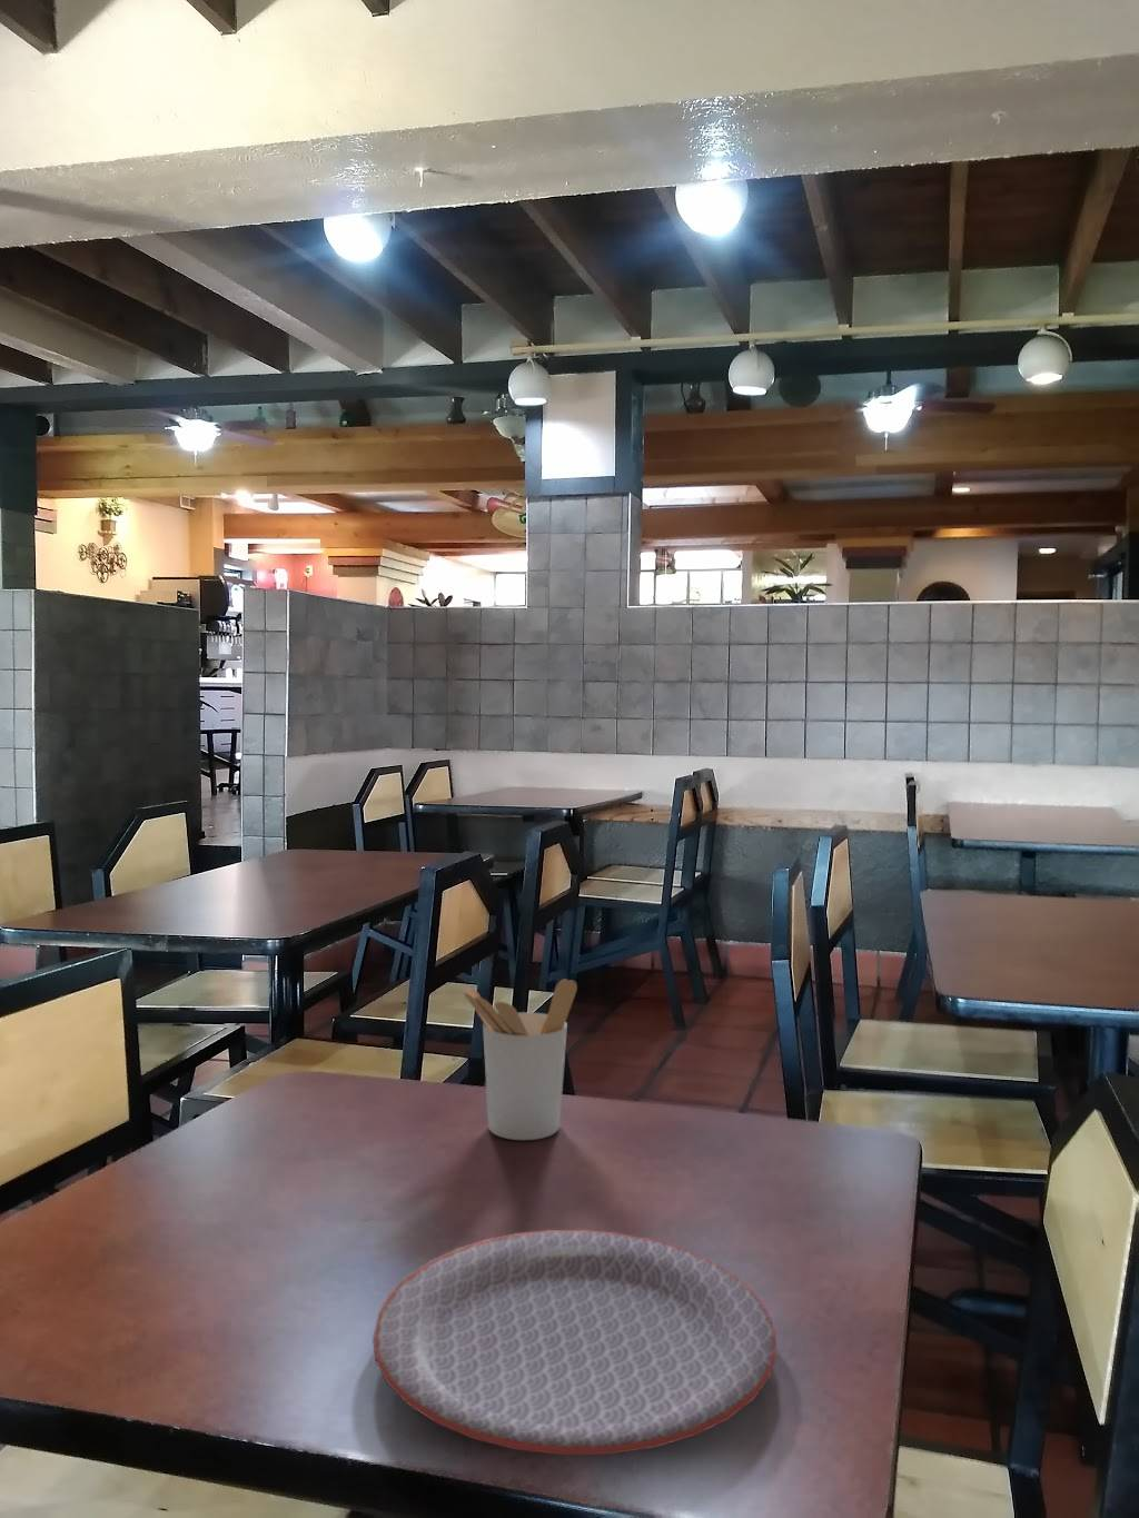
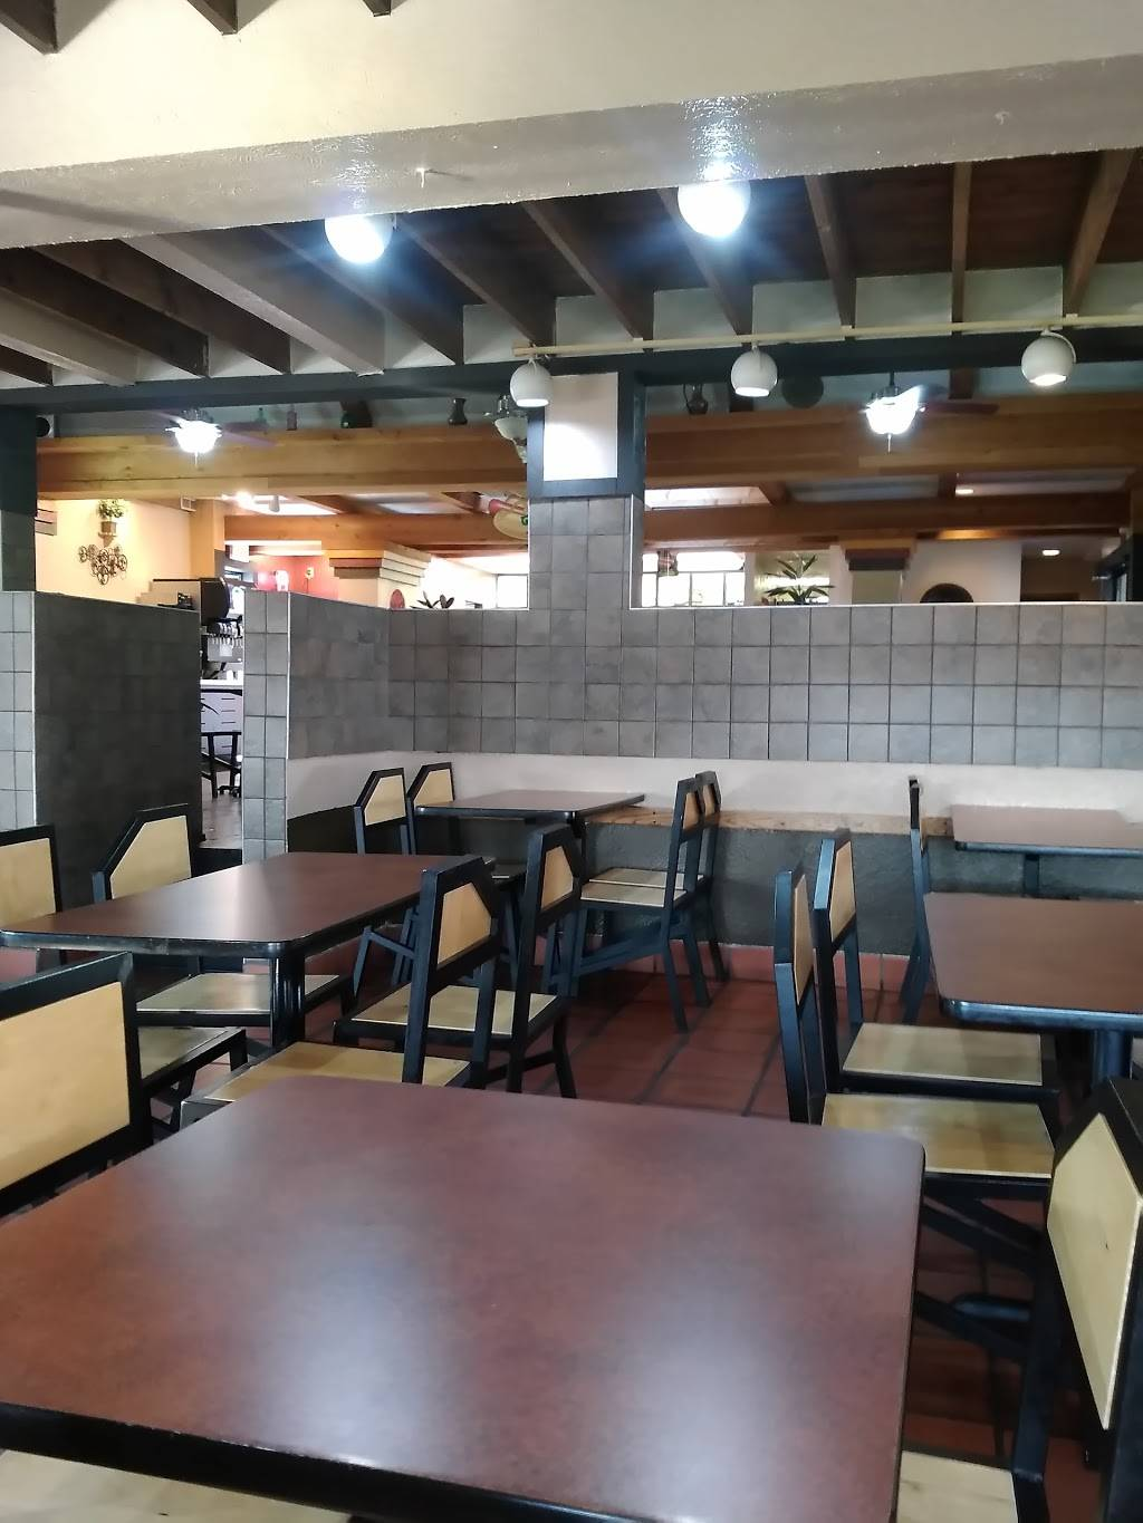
- utensil holder (514, 1055)
- plate (574, 1336)
